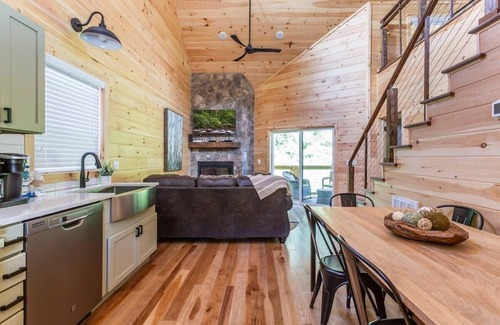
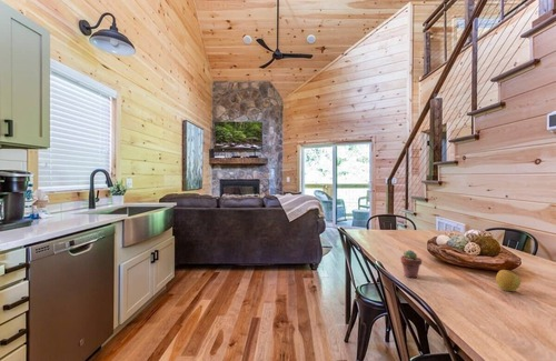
+ apple (507, 280)
+ potted succulent (410, 262)
